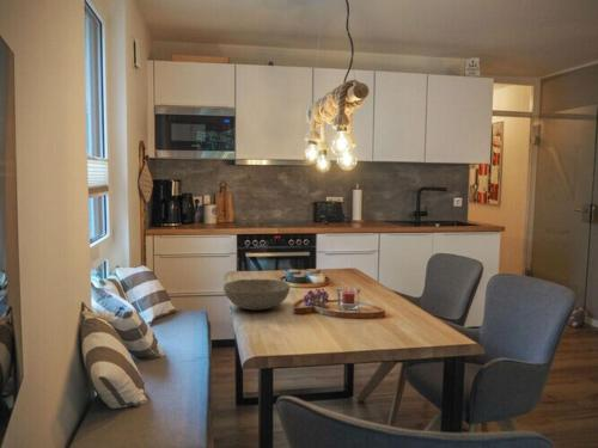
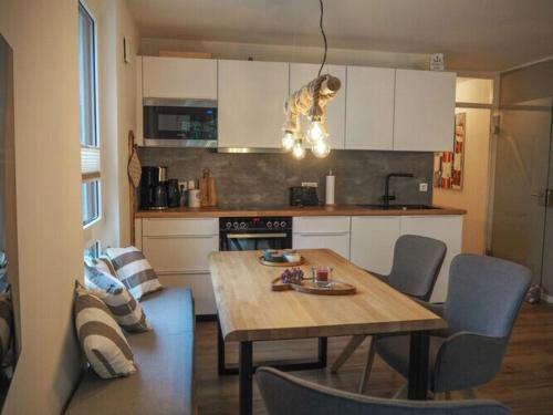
- bowl (256, 295)
